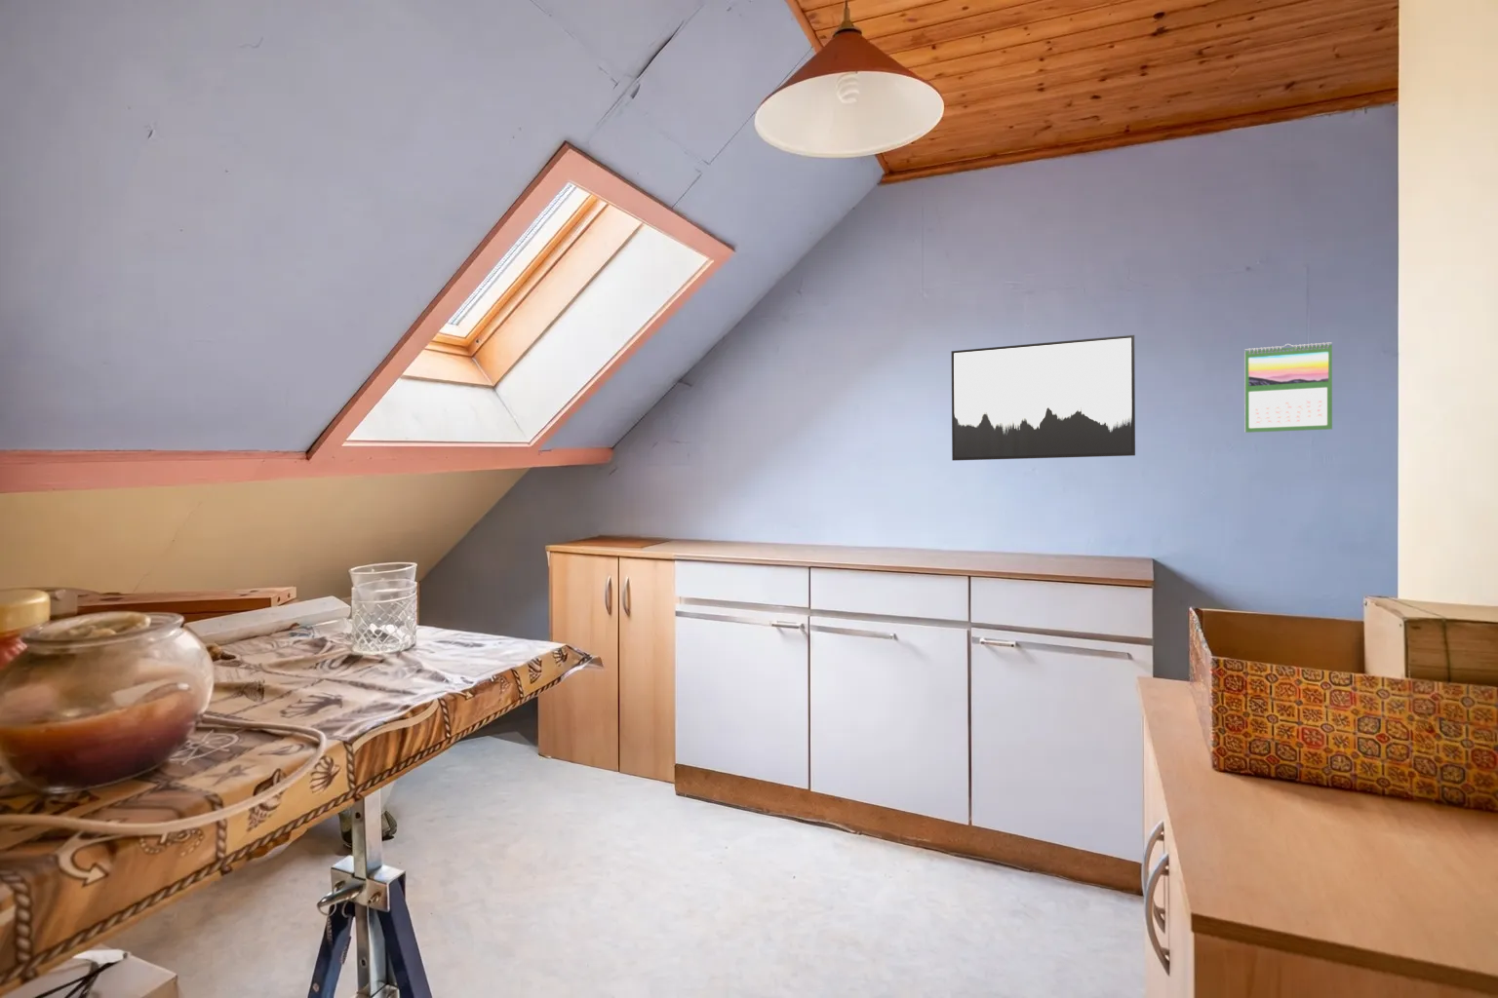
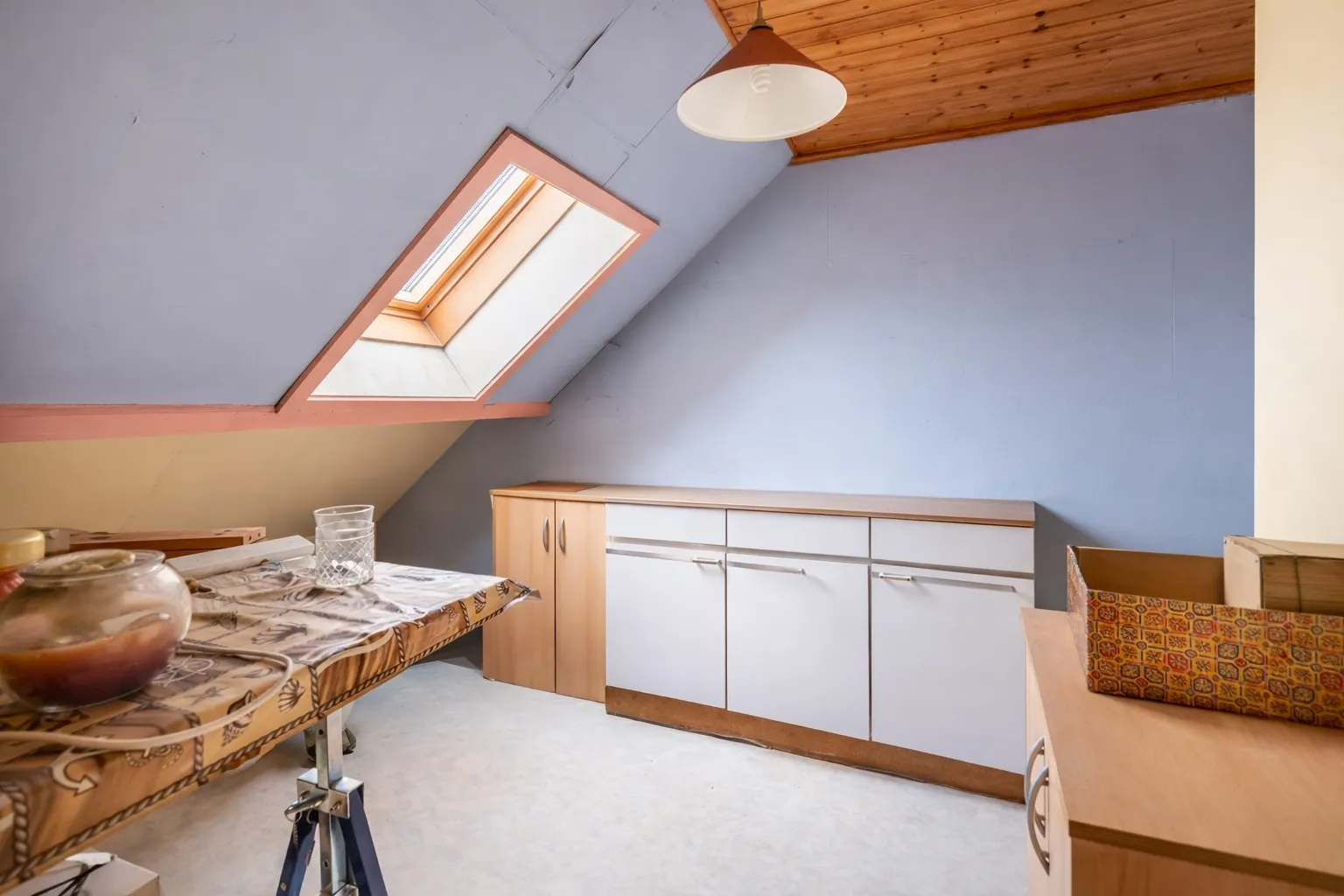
- calendar (1287, 387)
- wall art (1039, 401)
